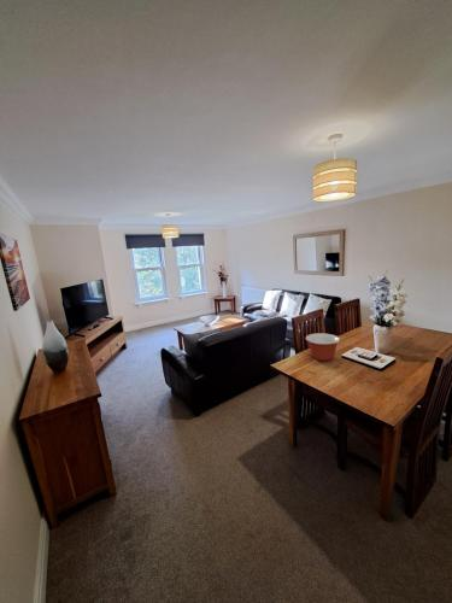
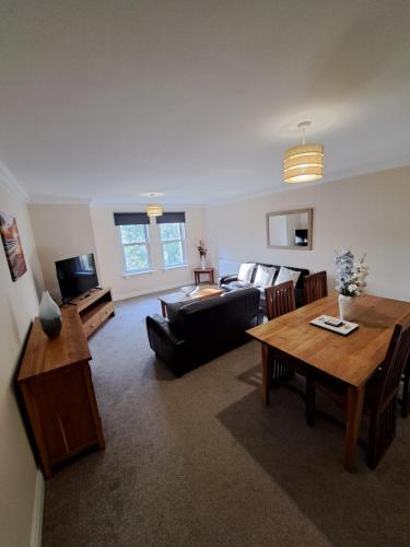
- mixing bowl (322, 347)
